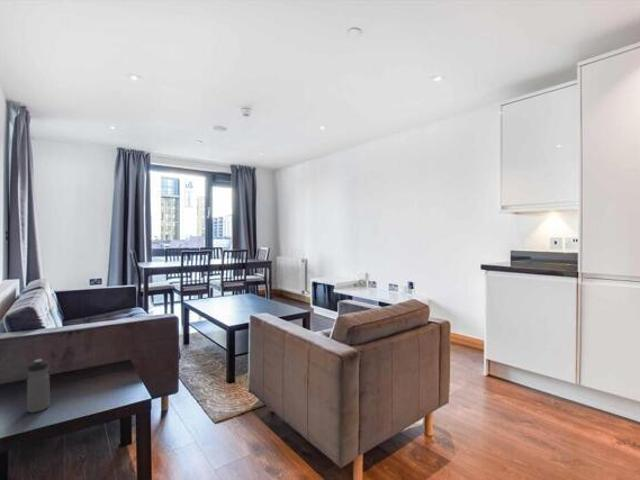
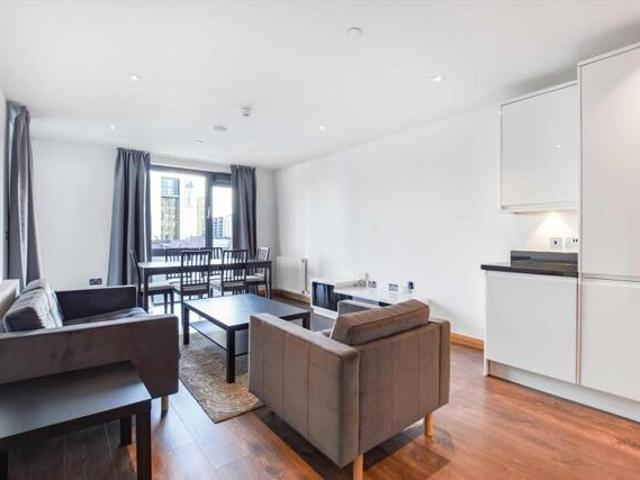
- water bottle (38, 384)
